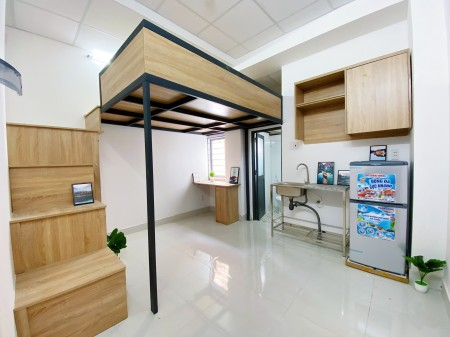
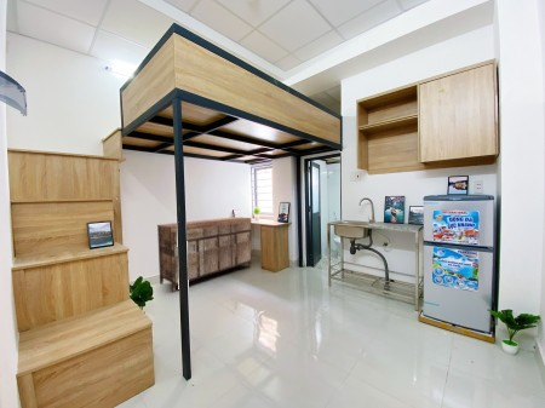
+ sideboard (210, 247)
